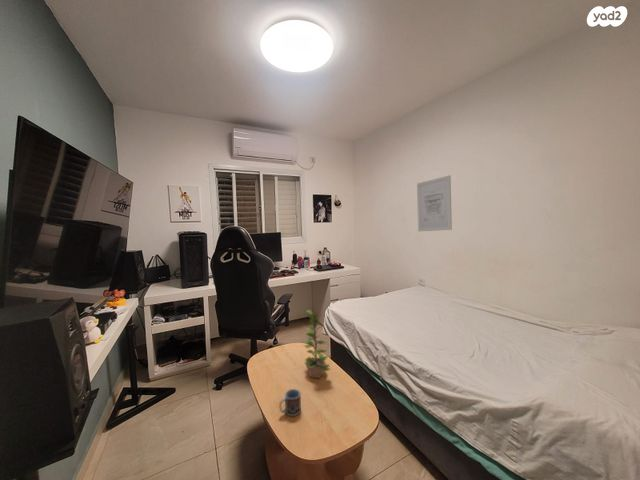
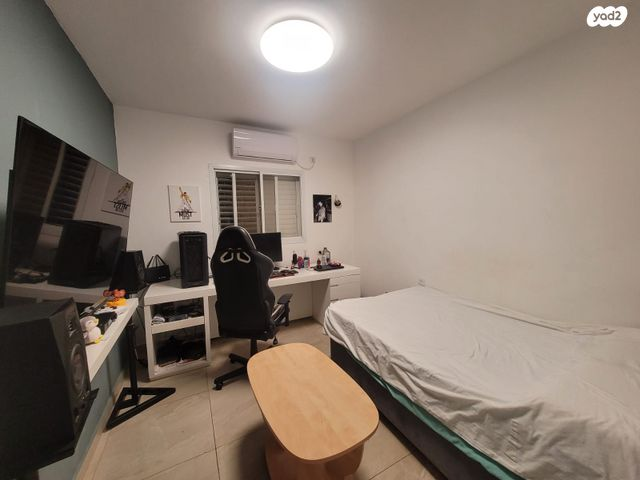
- plant (316, 344)
- wall art (433, 205)
- cup (290, 403)
